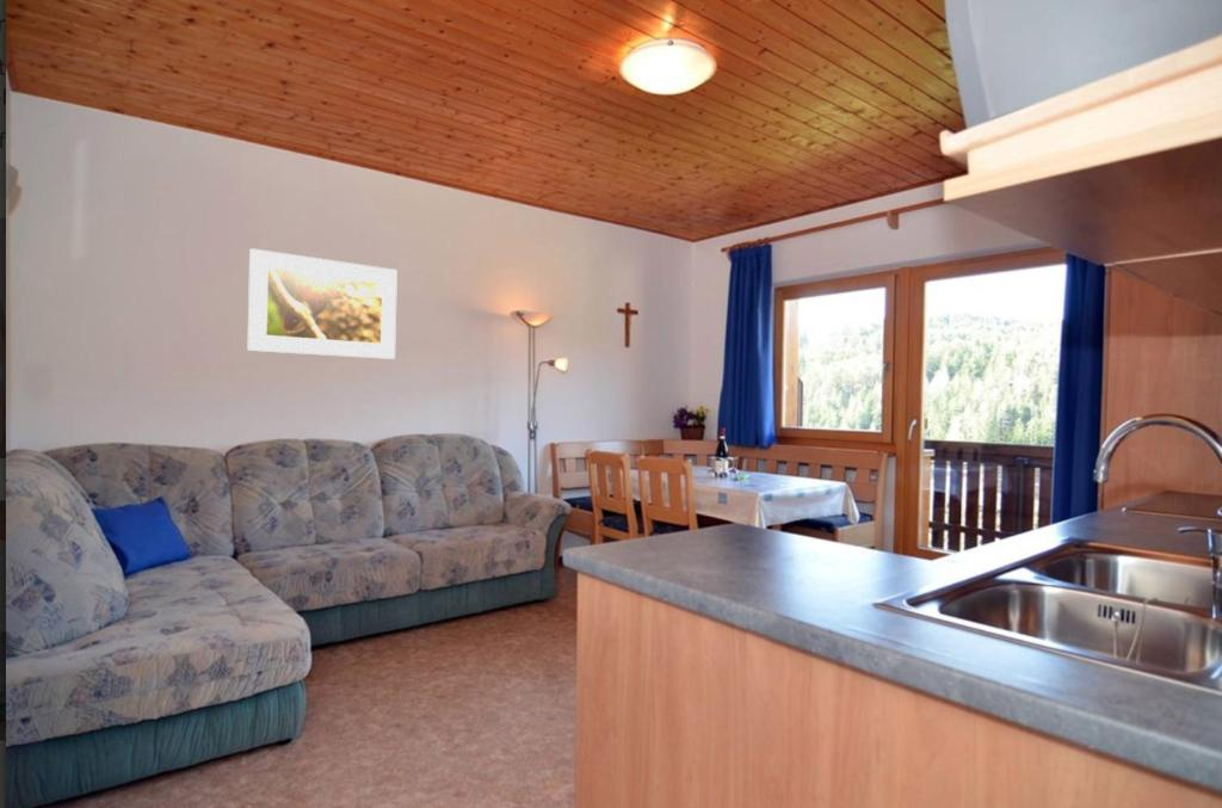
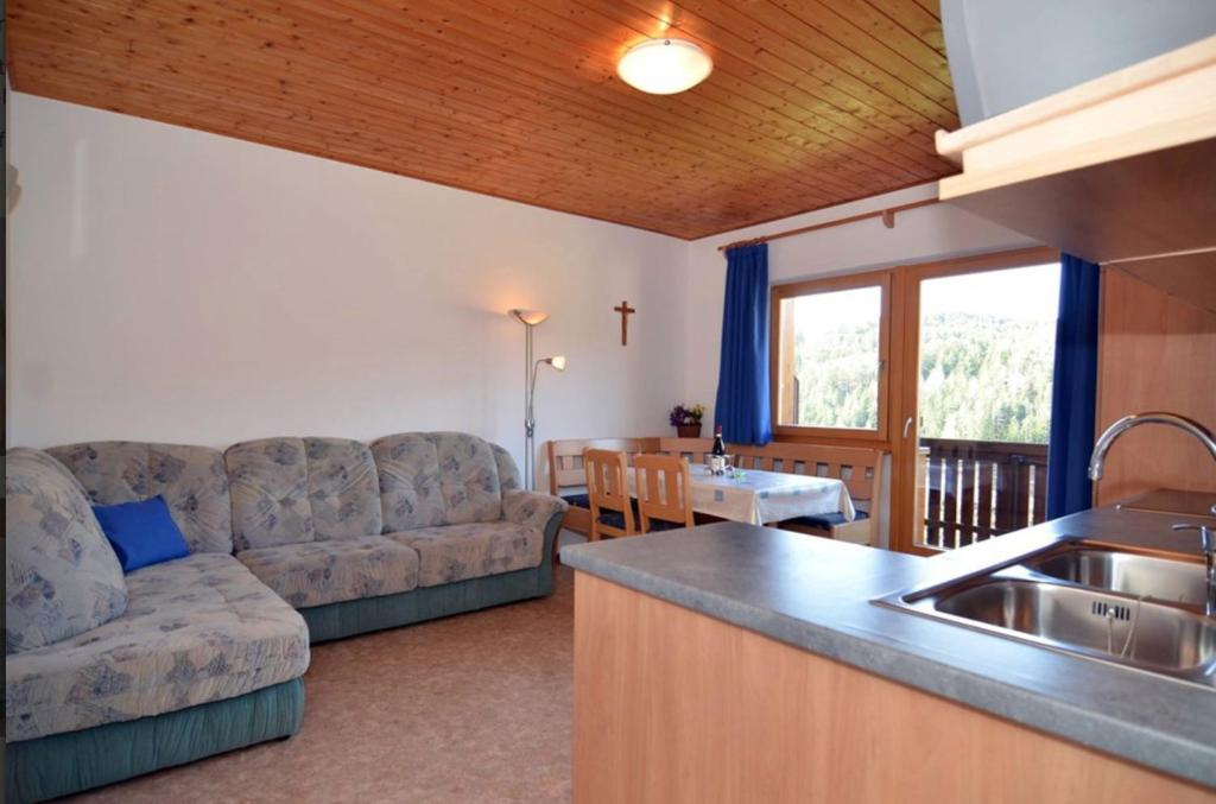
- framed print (327, 307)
